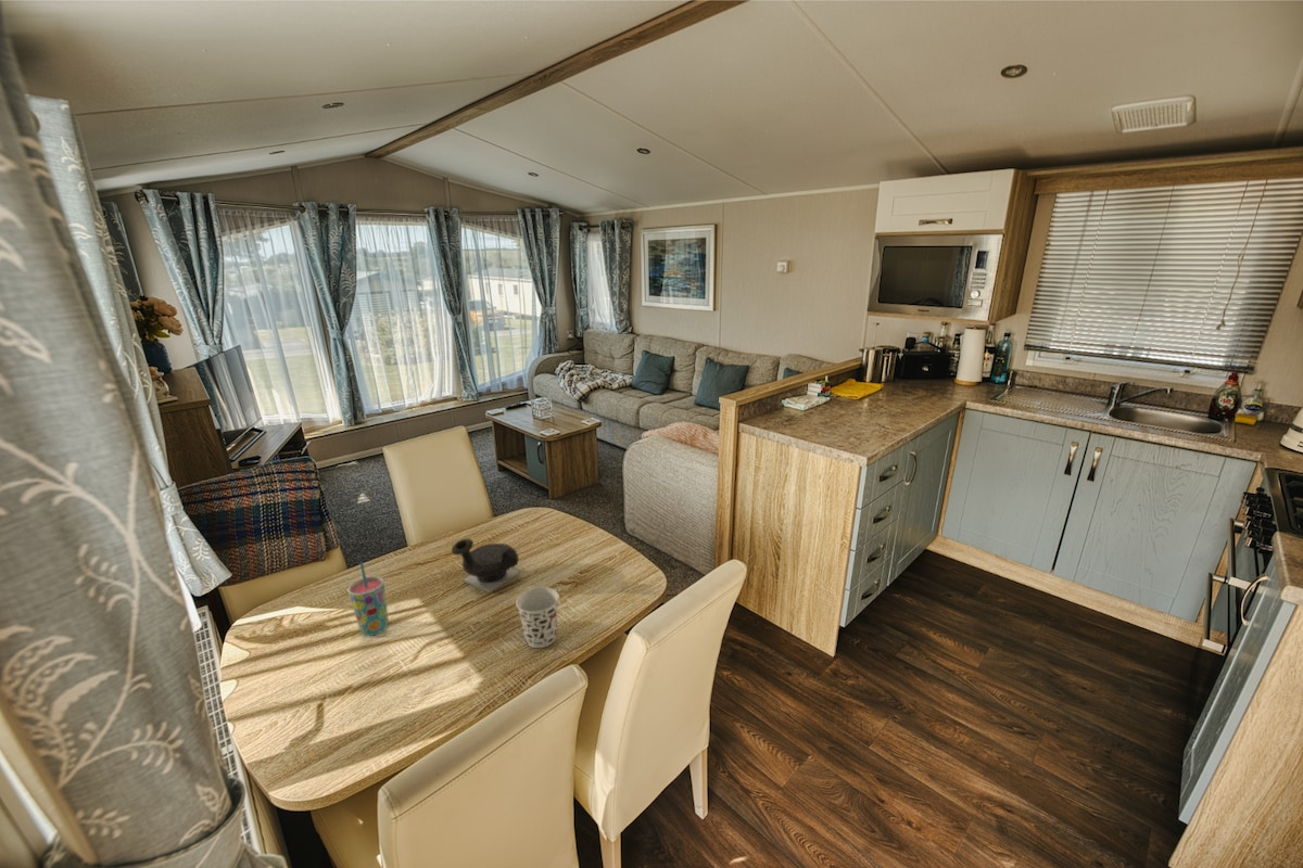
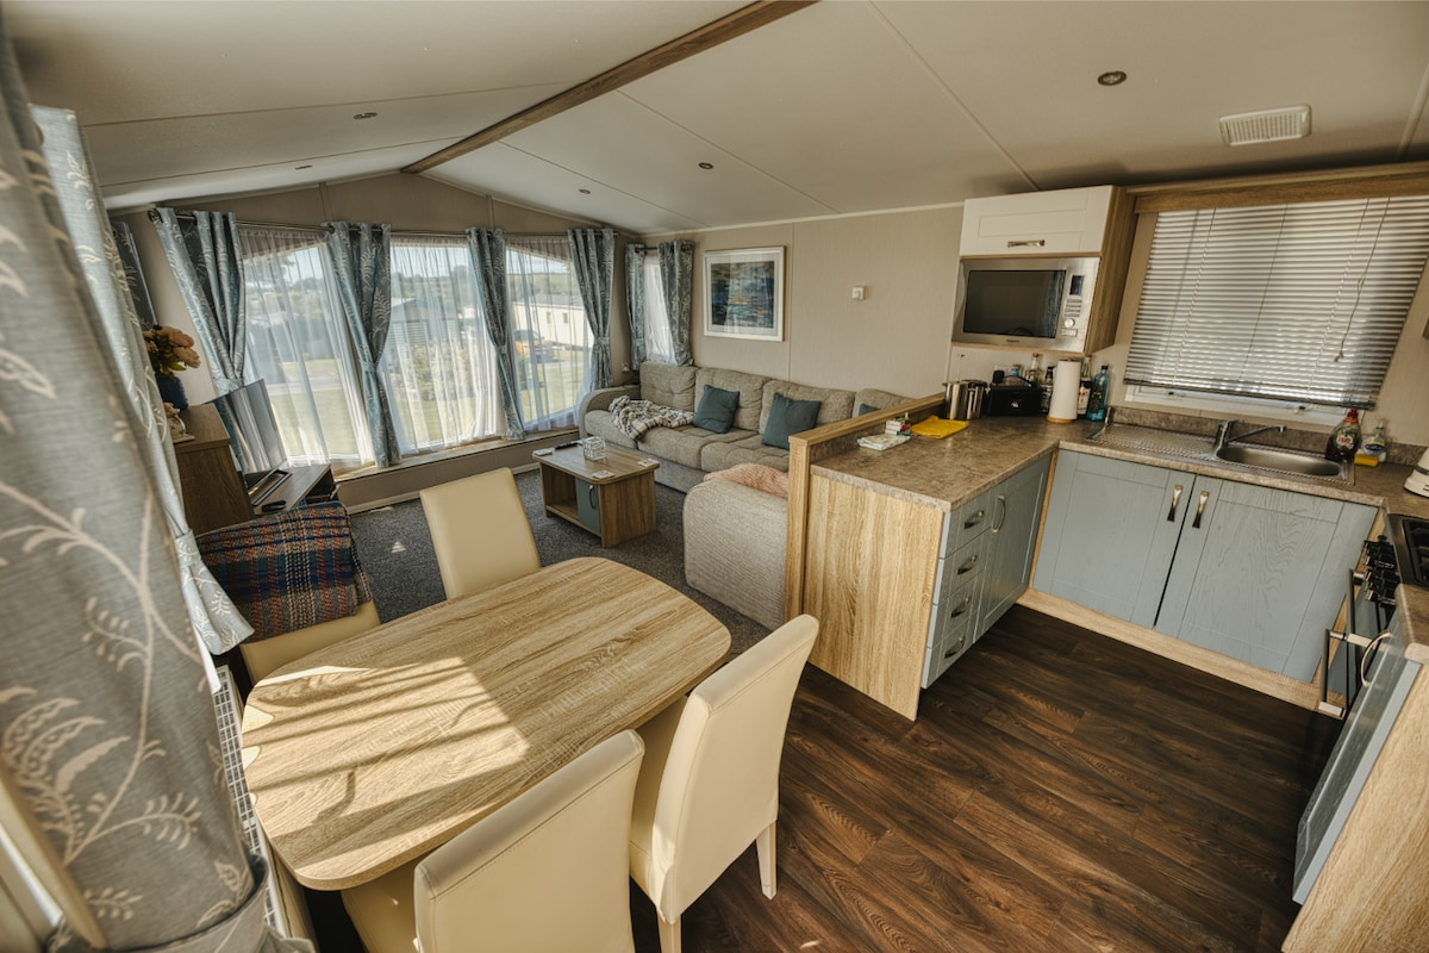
- cup (368, 596)
- teapot (489, 558)
- cup (539, 618)
